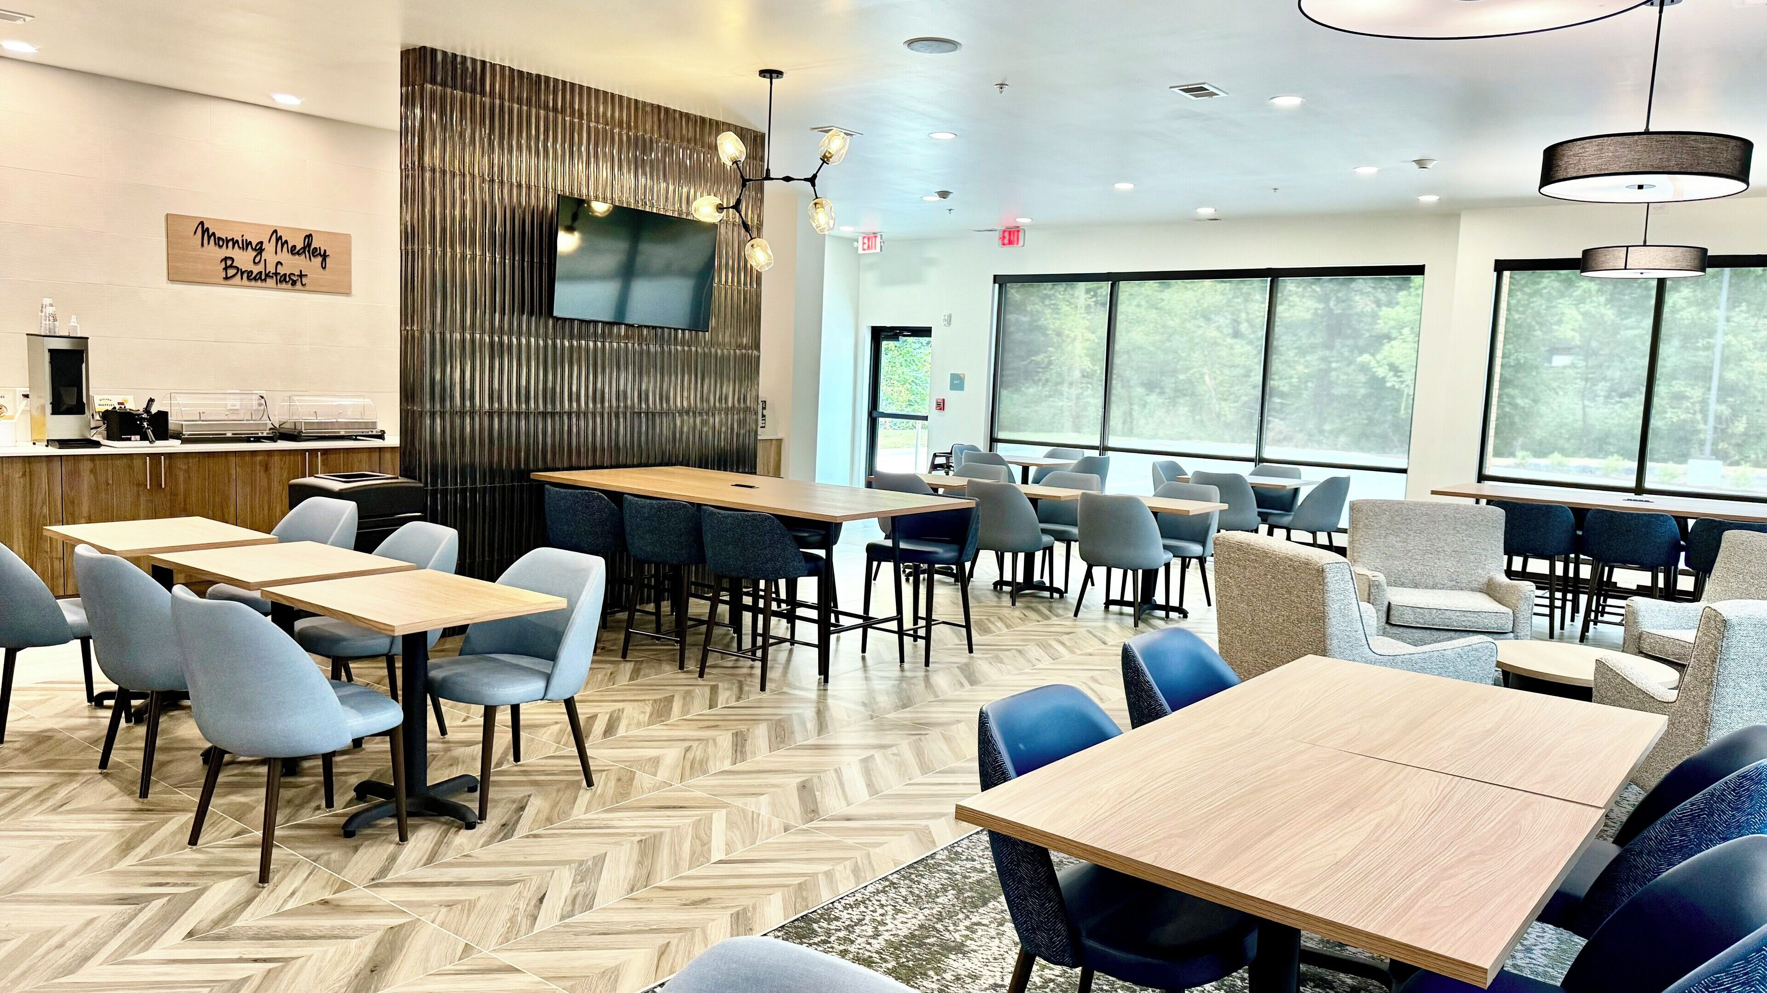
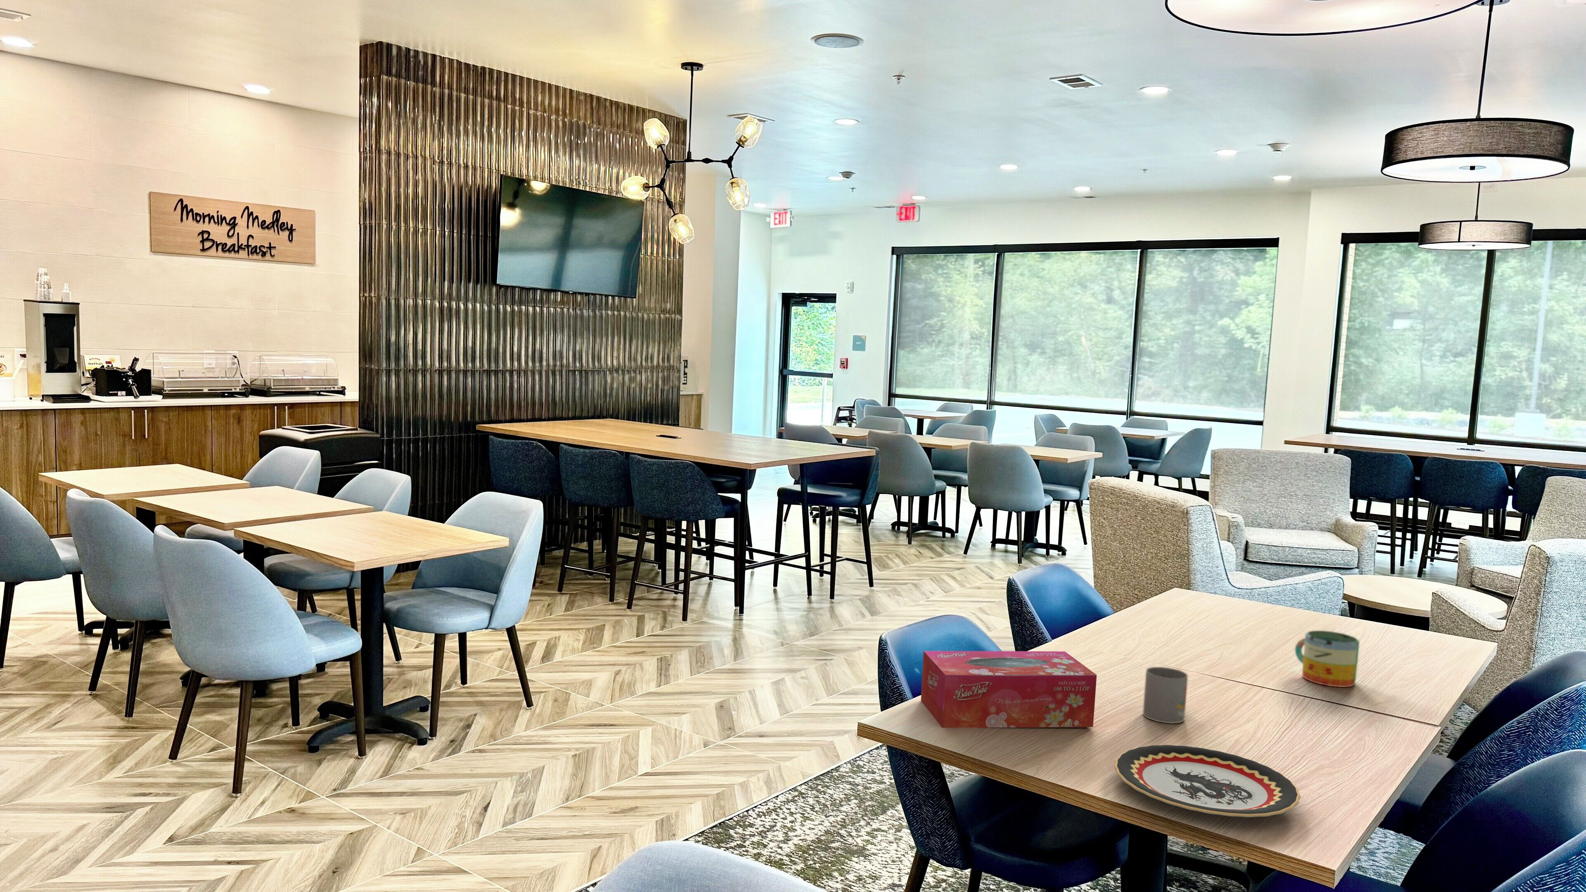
+ mug (1323, 656)
+ plate (1204, 784)
+ mug (1168, 692)
+ tissue box (1006, 688)
